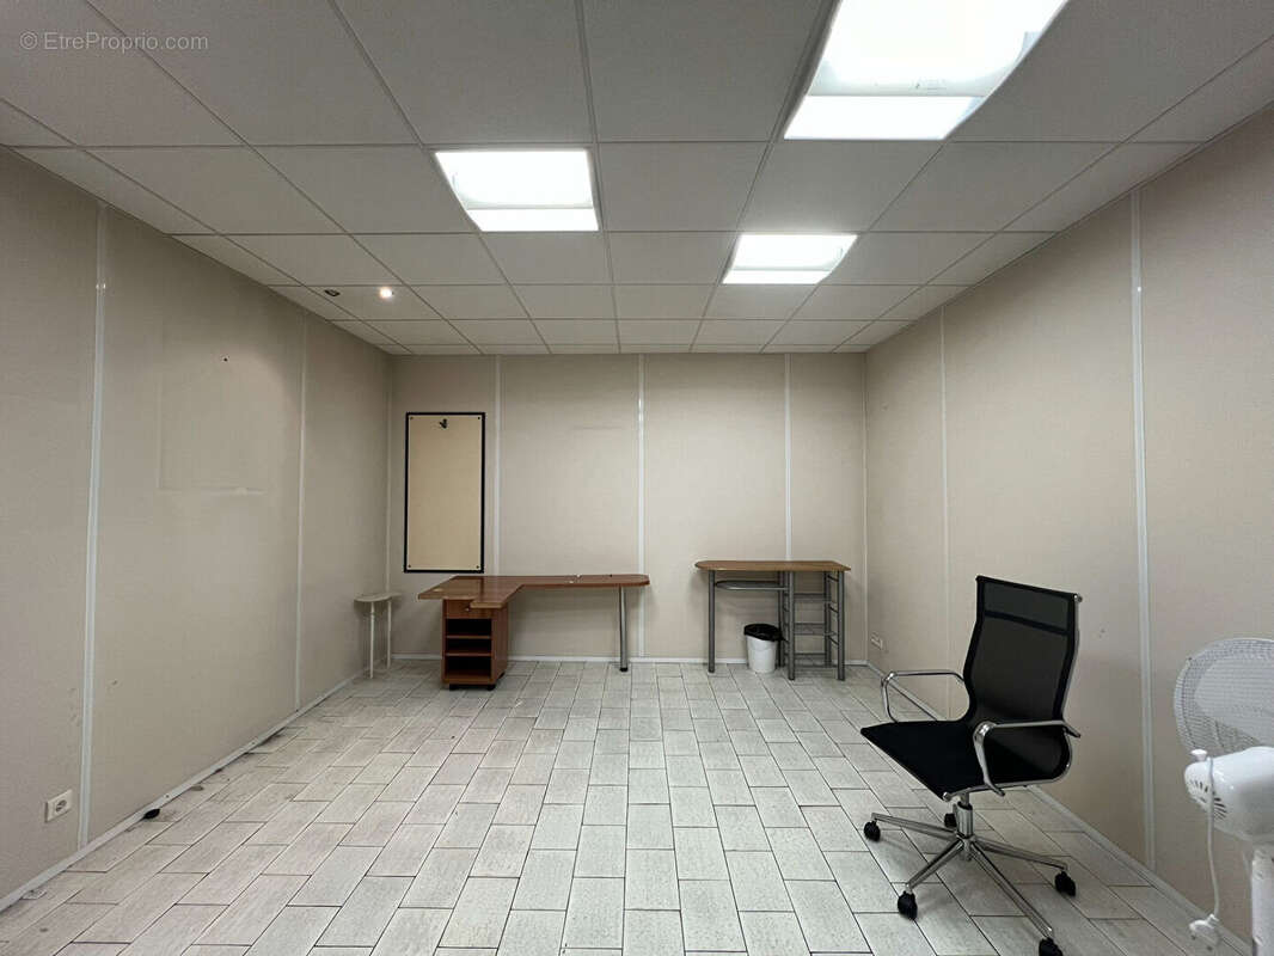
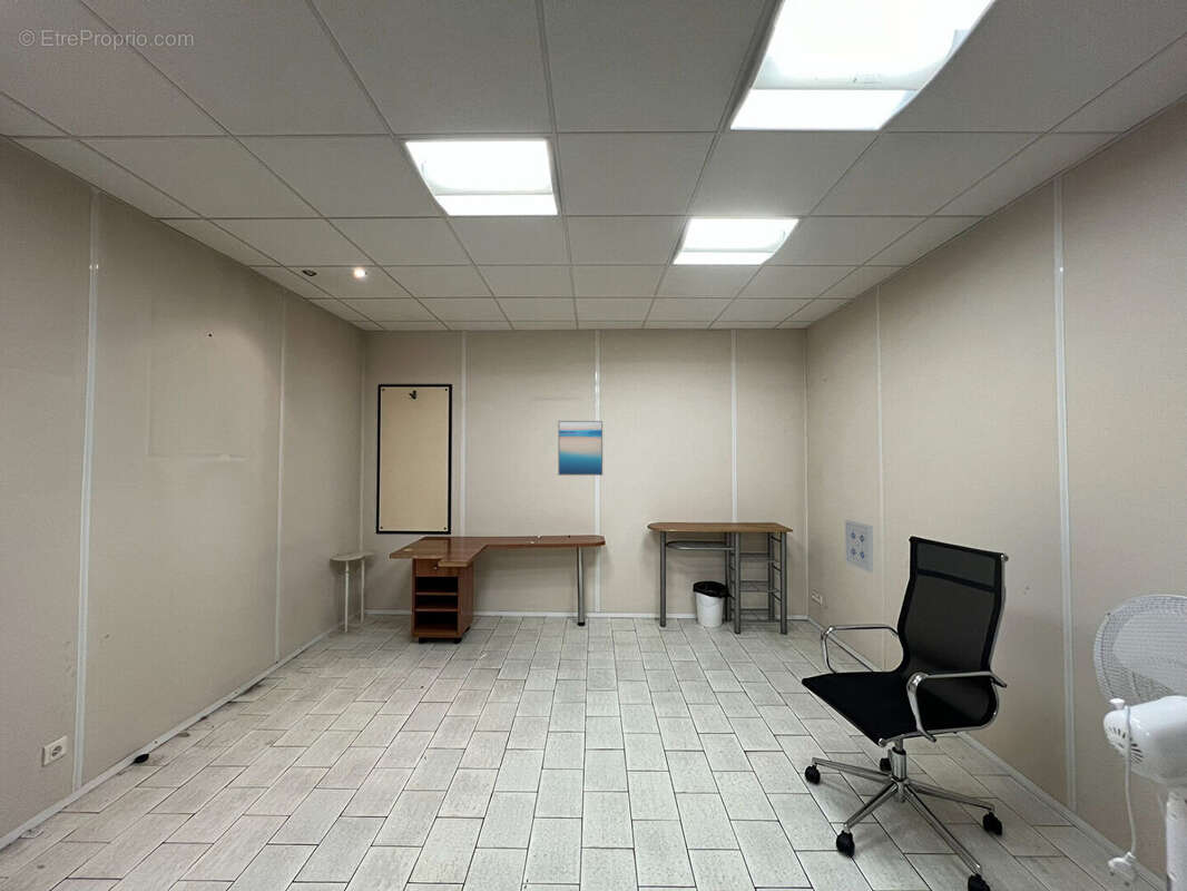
+ wall art (580, 448)
+ wall art (857, 545)
